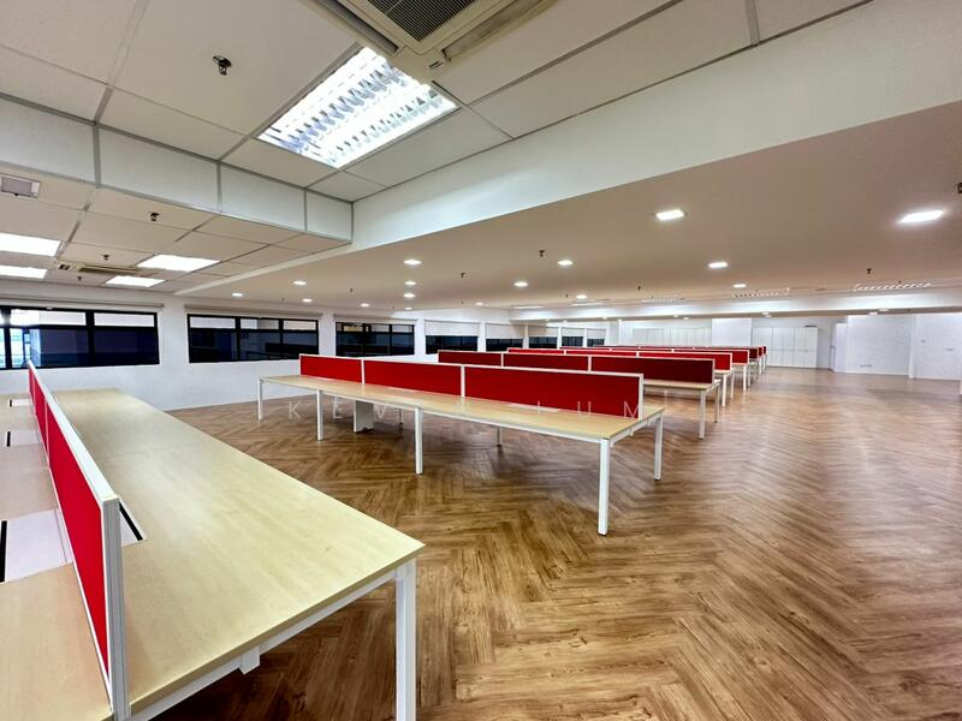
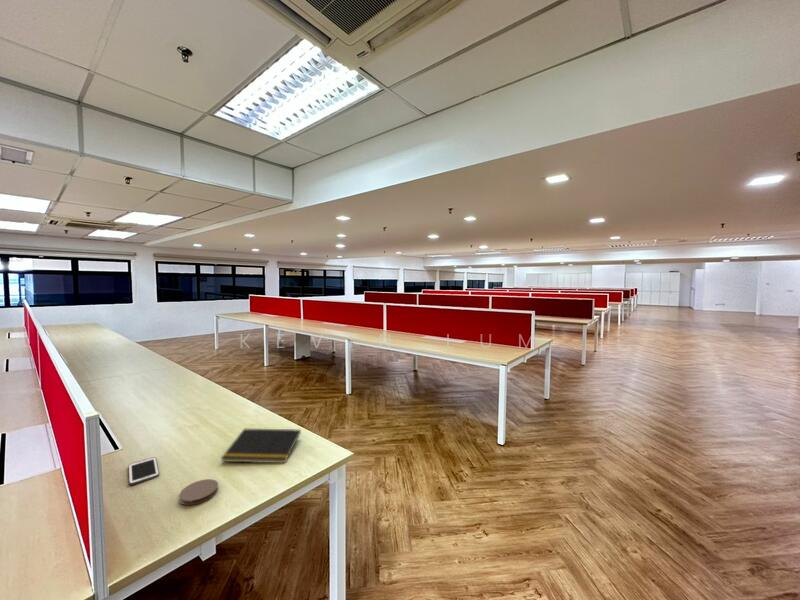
+ cell phone (143, 470)
+ coaster (199, 491)
+ notepad (263, 444)
